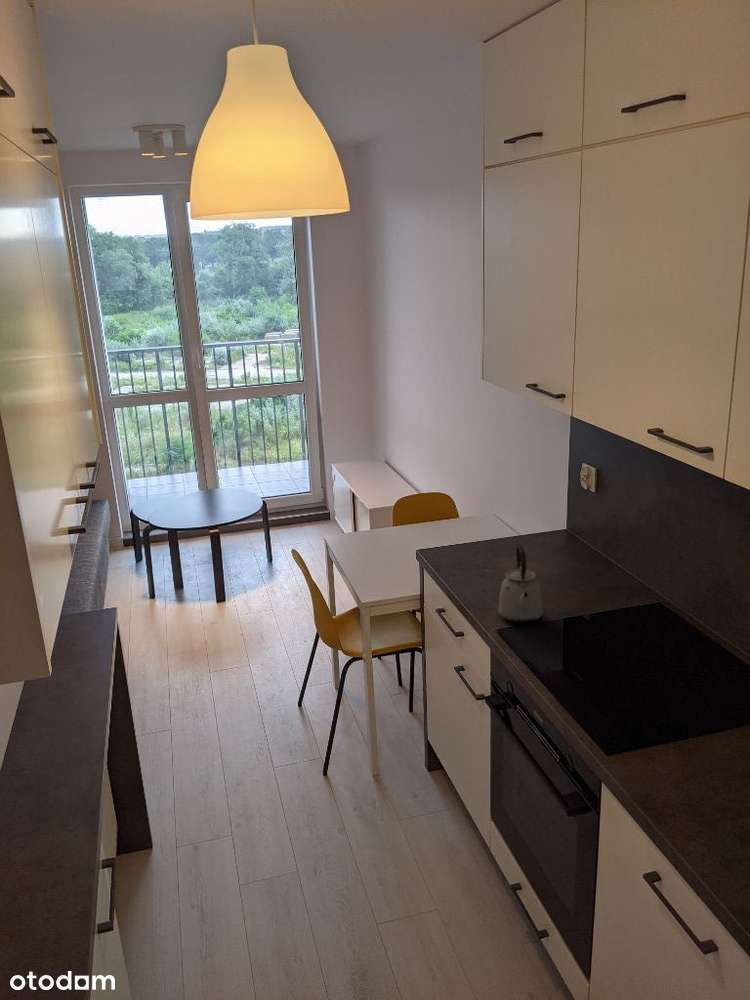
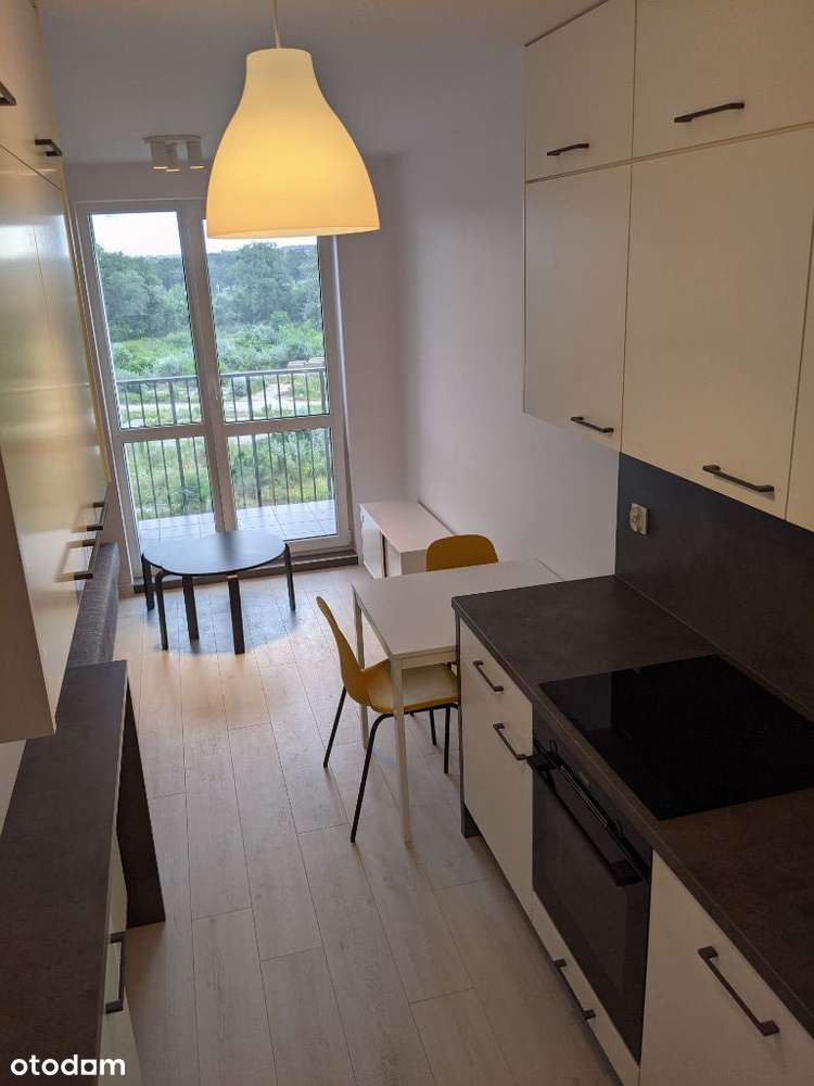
- kettle (521, 586)
